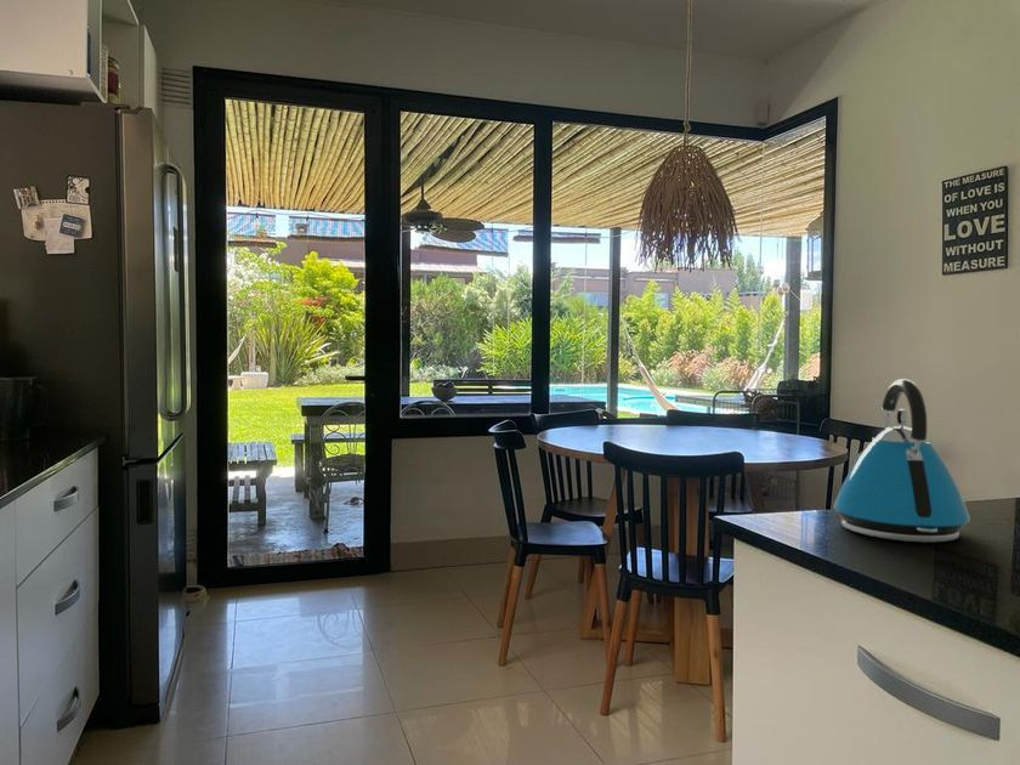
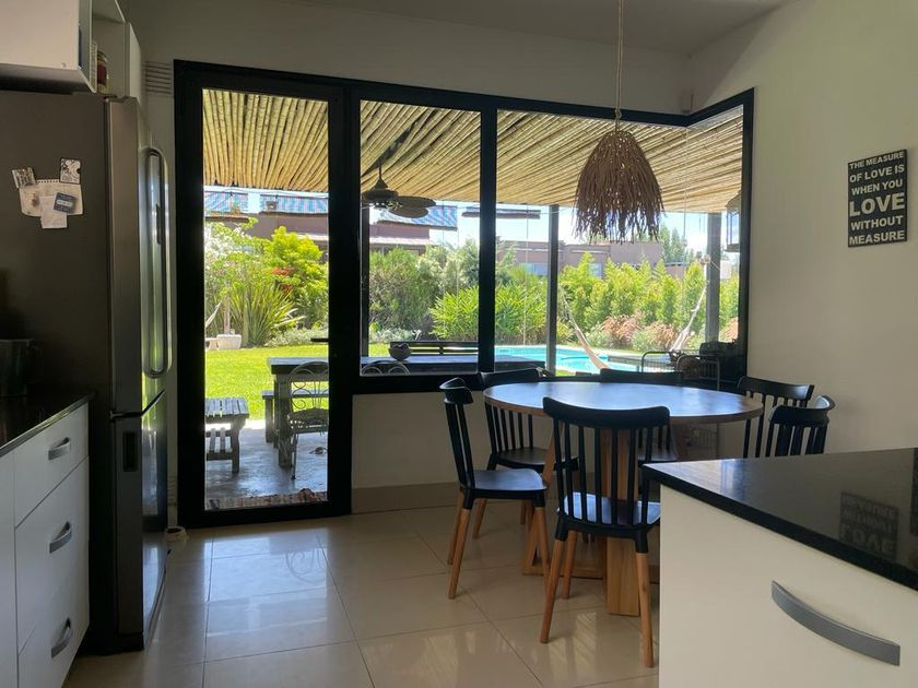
- kettle (902, 454)
